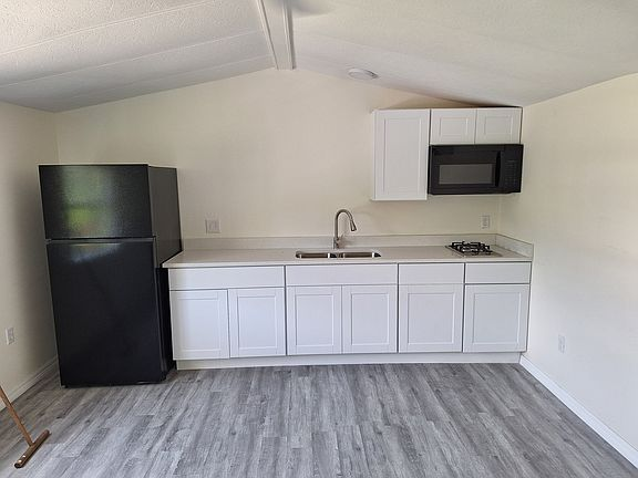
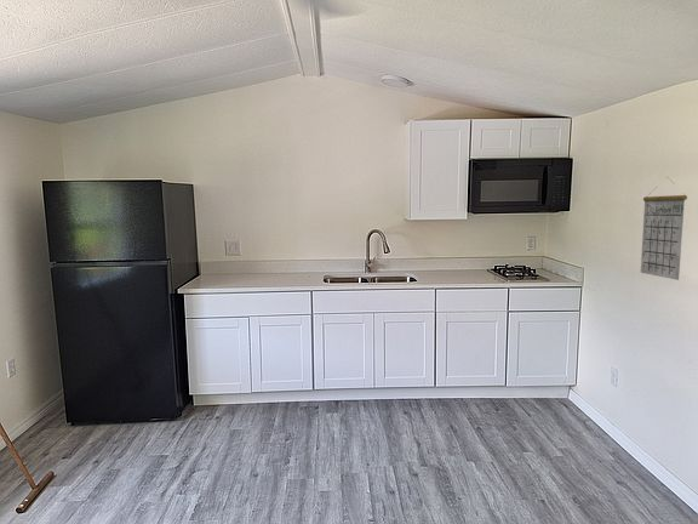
+ calendar (662, 227)
